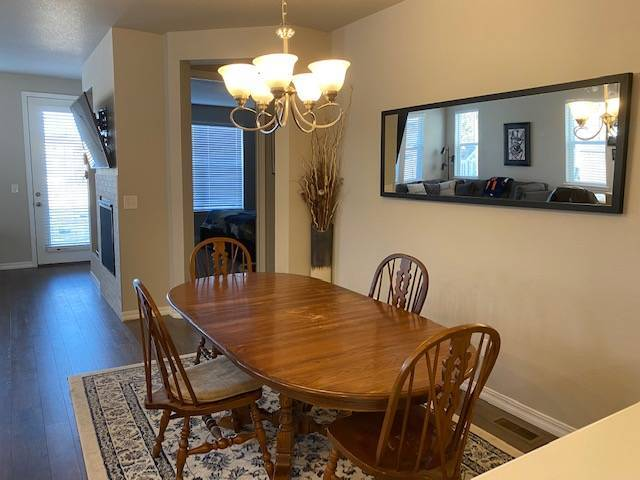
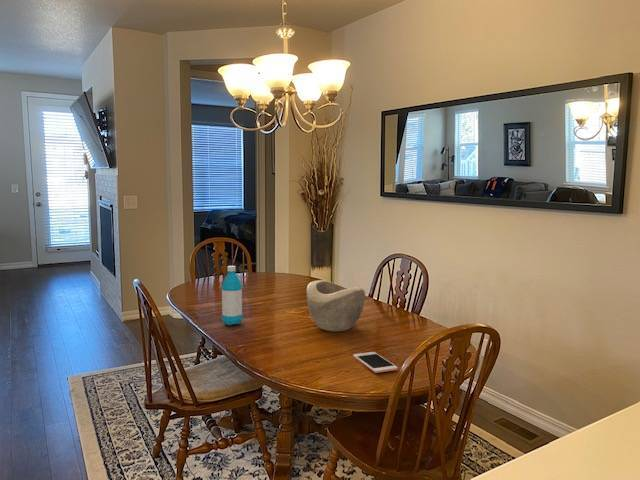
+ water bottle (231, 295)
+ cell phone (374, 361)
+ decorative bowl (335, 305)
